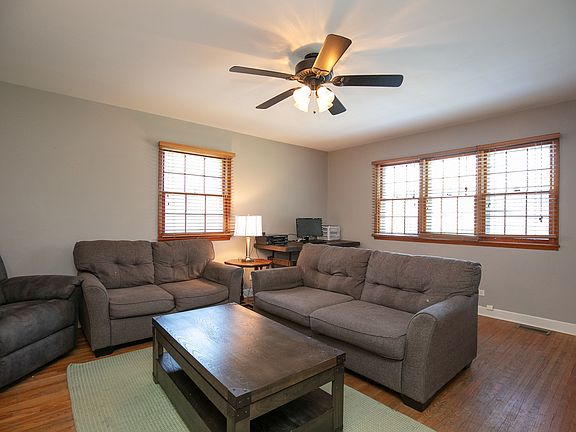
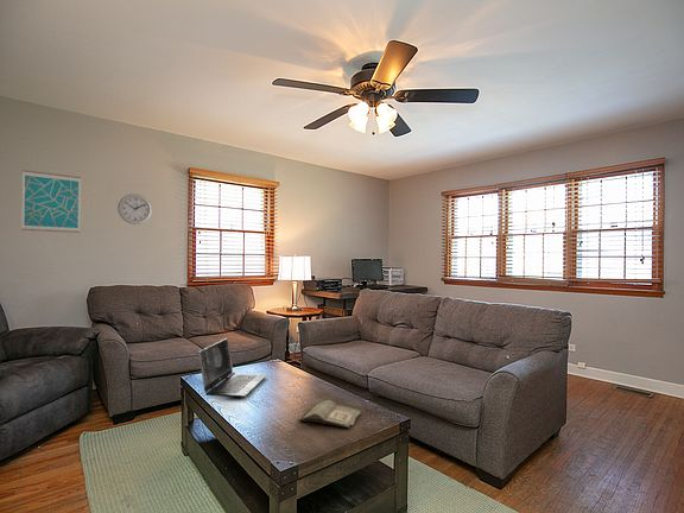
+ wall art (52, 202)
+ wall clock (135, 209)
+ hardback book (331, 412)
+ laptop (230, 366)
